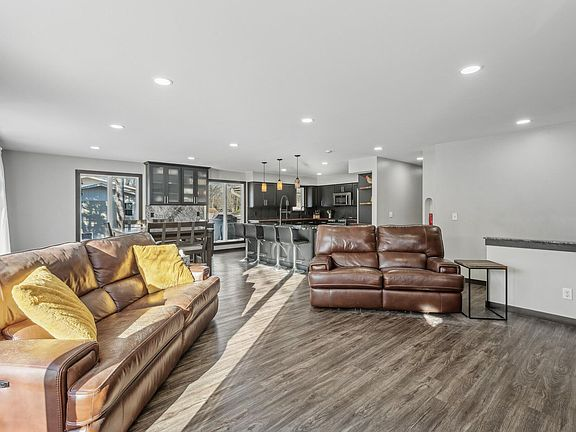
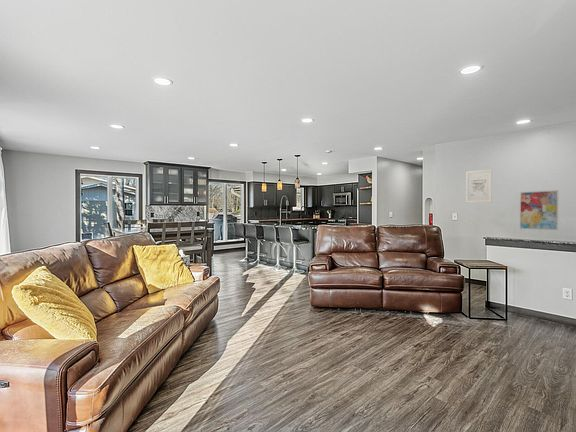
+ wall art (538, 210)
+ wall art (478, 186)
